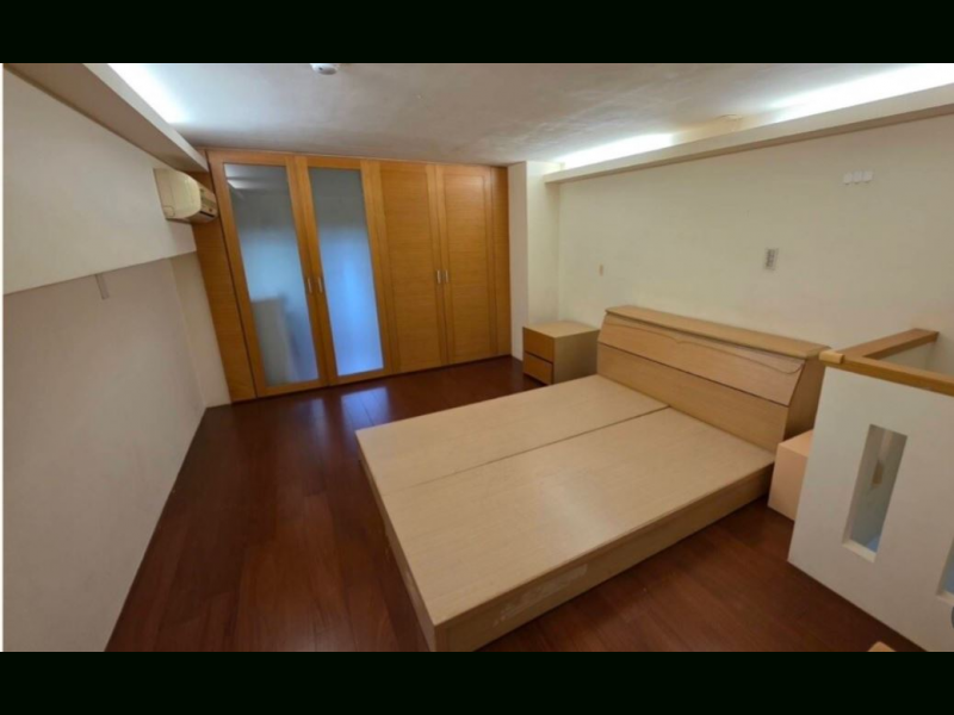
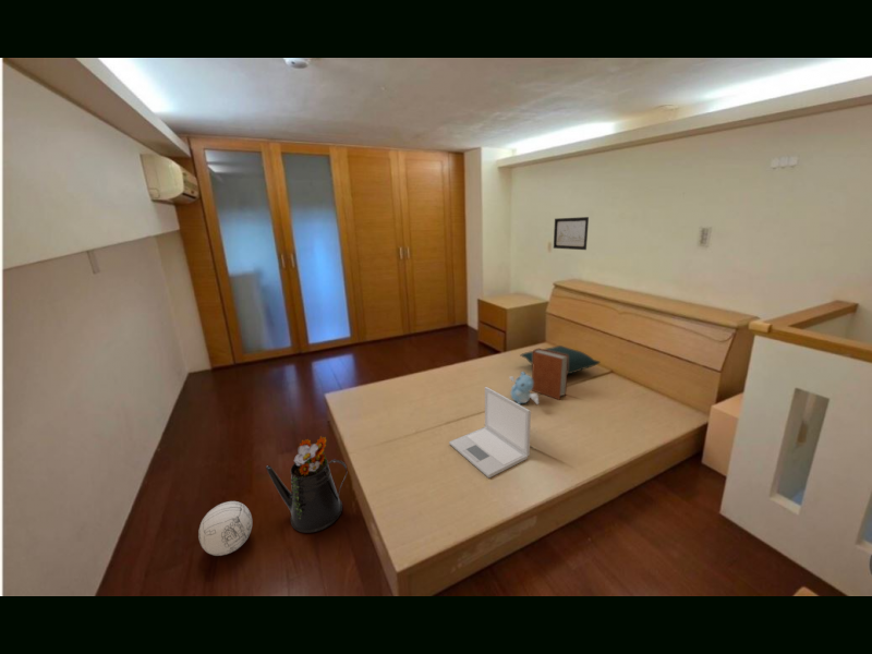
+ book (548, 373)
+ ball (226, 528)
+ pillow (557, 352)
+ laptop (487, 427)
+ teddy bear (522, 388)
+ wall art (569, 233)
+ watering can (308, 477)
